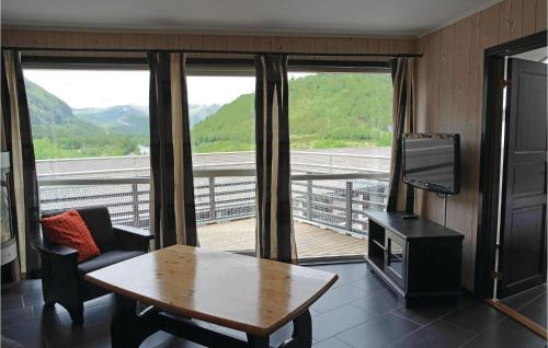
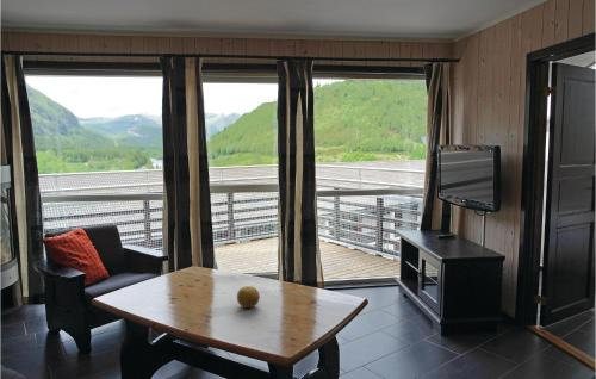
+ fruit (248, 297)
